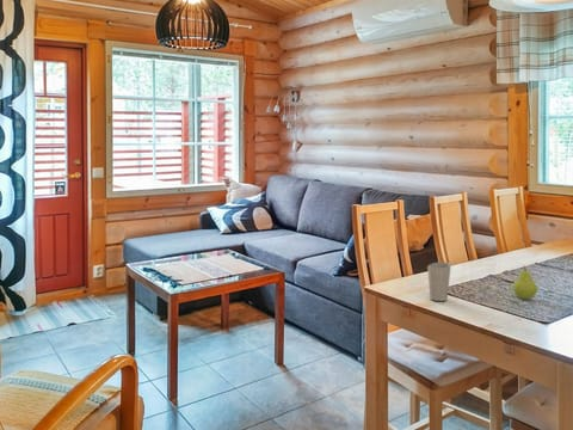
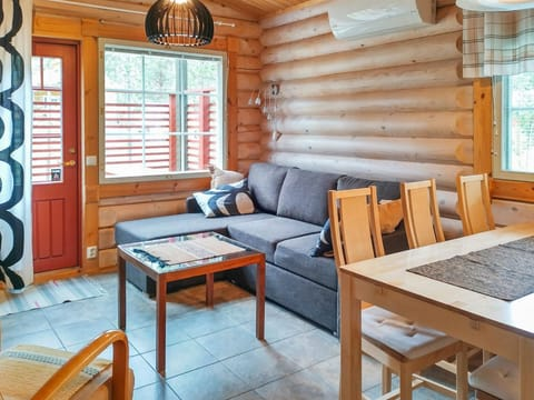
- cup (438, 281)
- fruit (524, 282)
